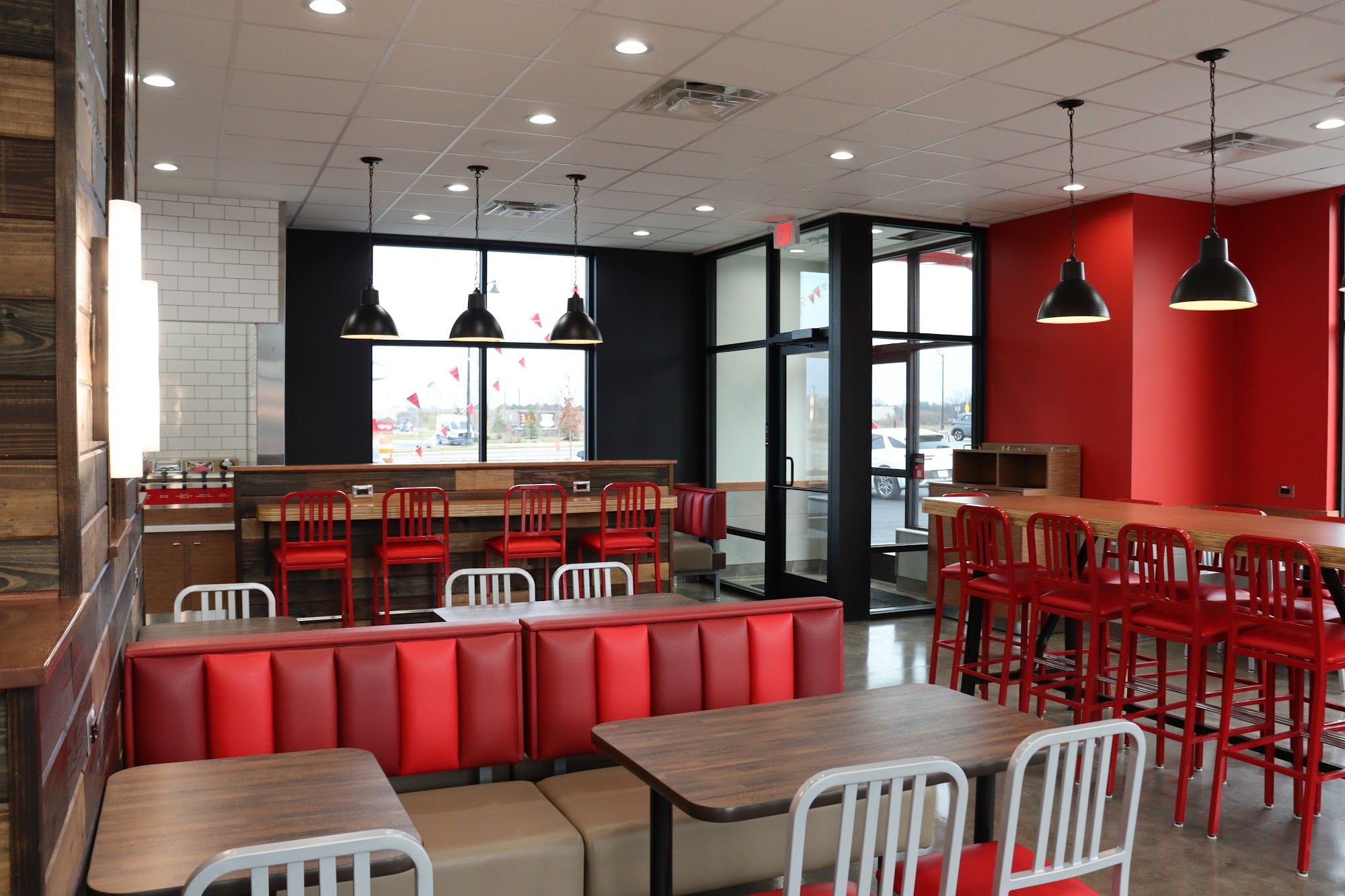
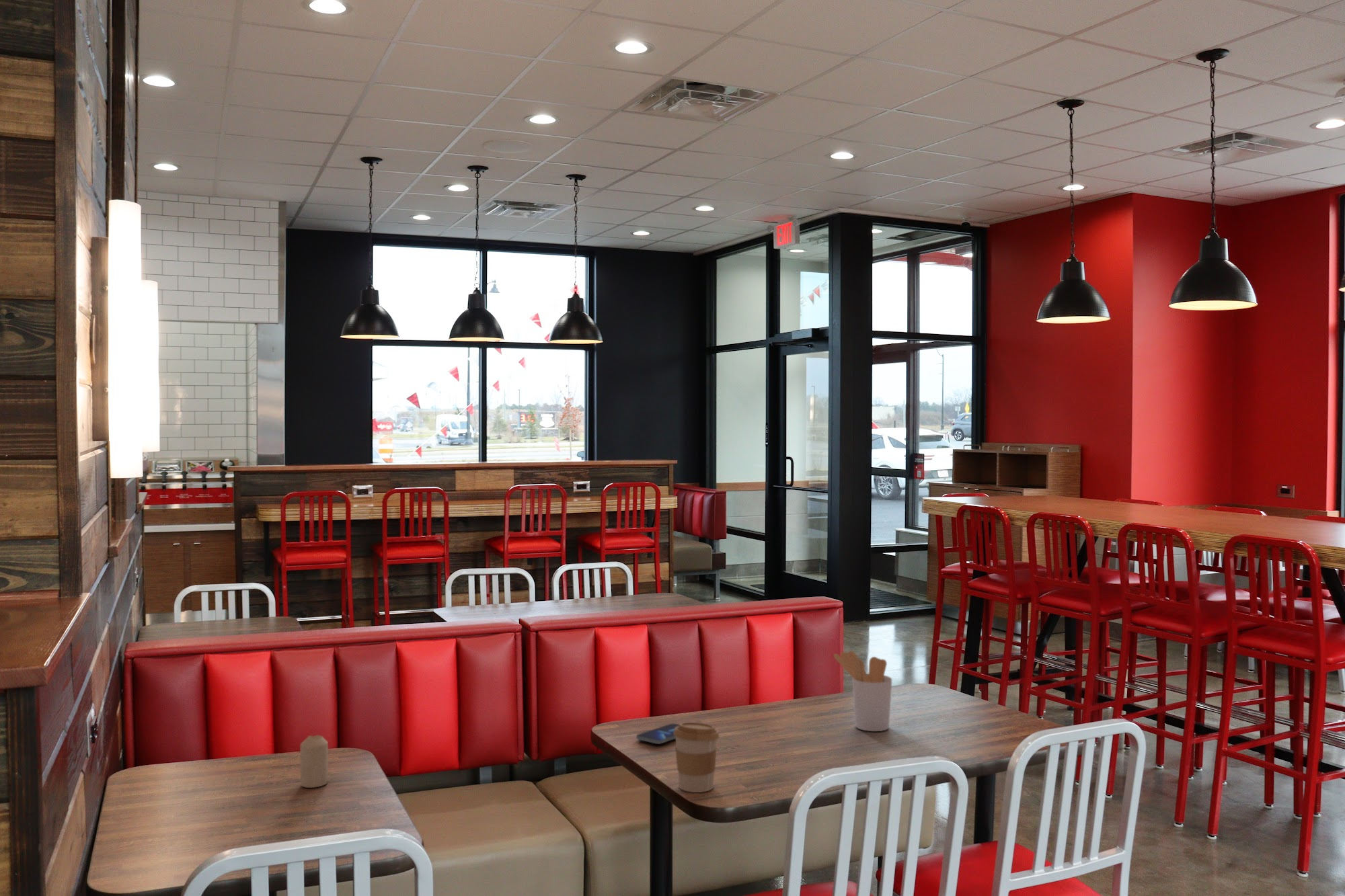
+ smartphone (666, 733)
+ candle (314, 760)
+ coffee cup (696, 755)
+ utensil holder (863, 688)
